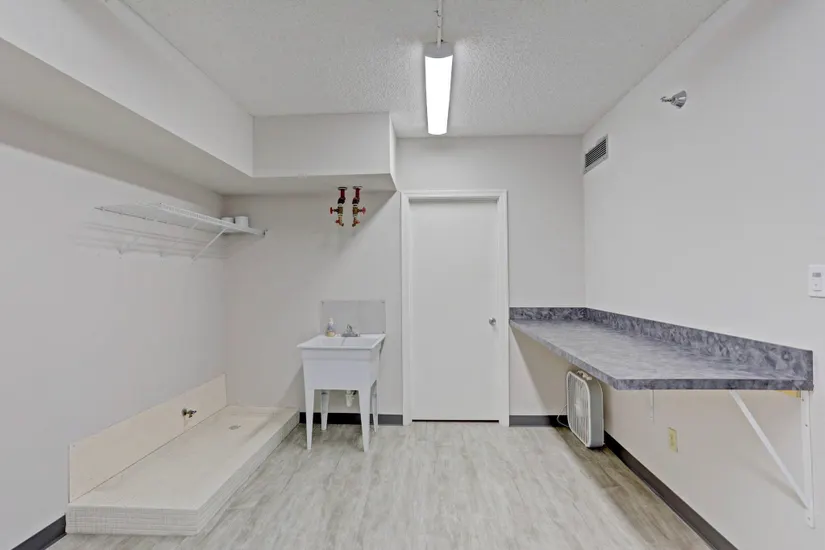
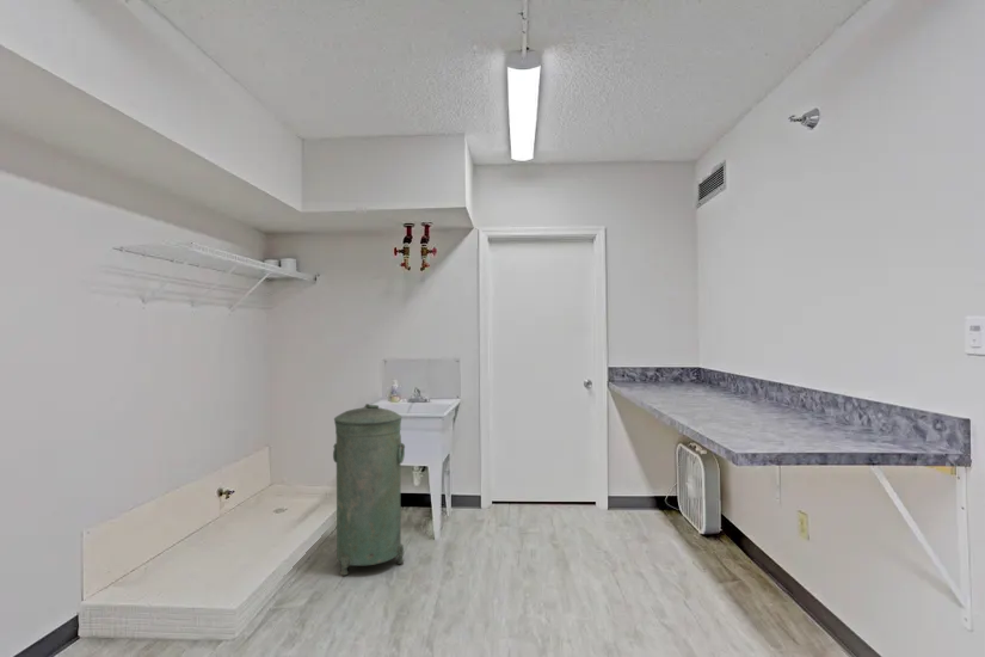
+ trash can (369, 483)
